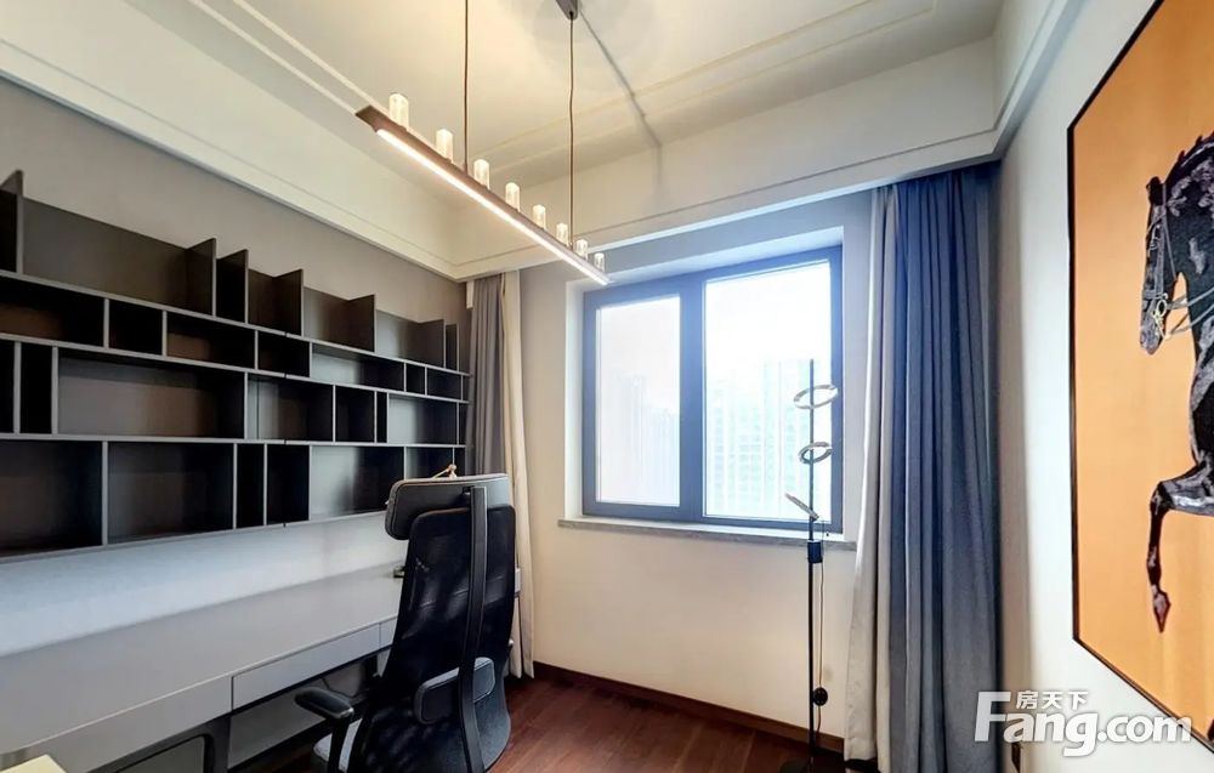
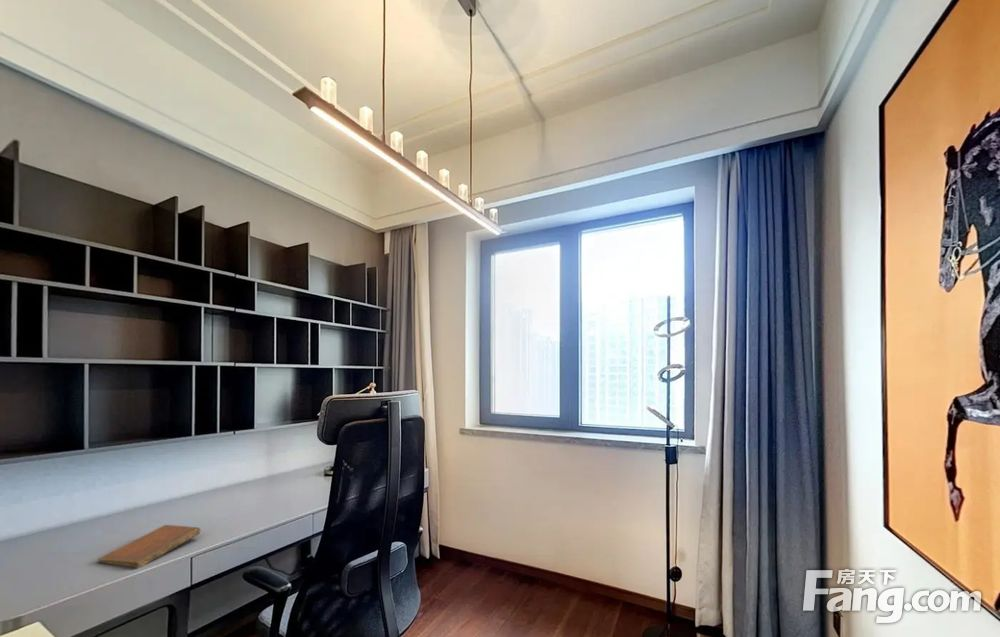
+ notebook (152, 545)
